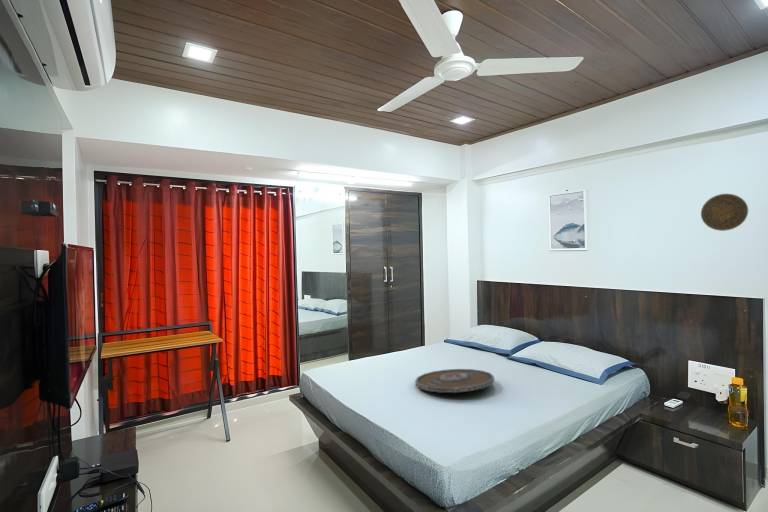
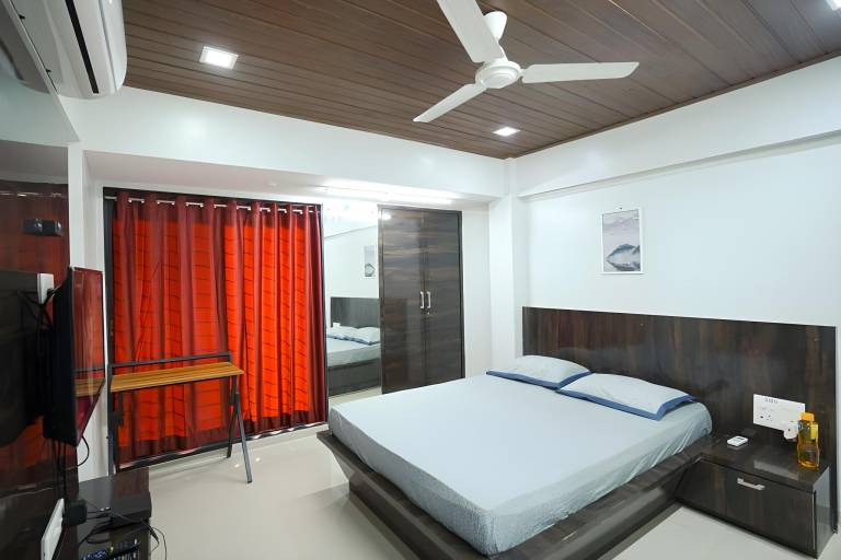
- serving tray (454, 379)
- decorative plate (723, 212)
